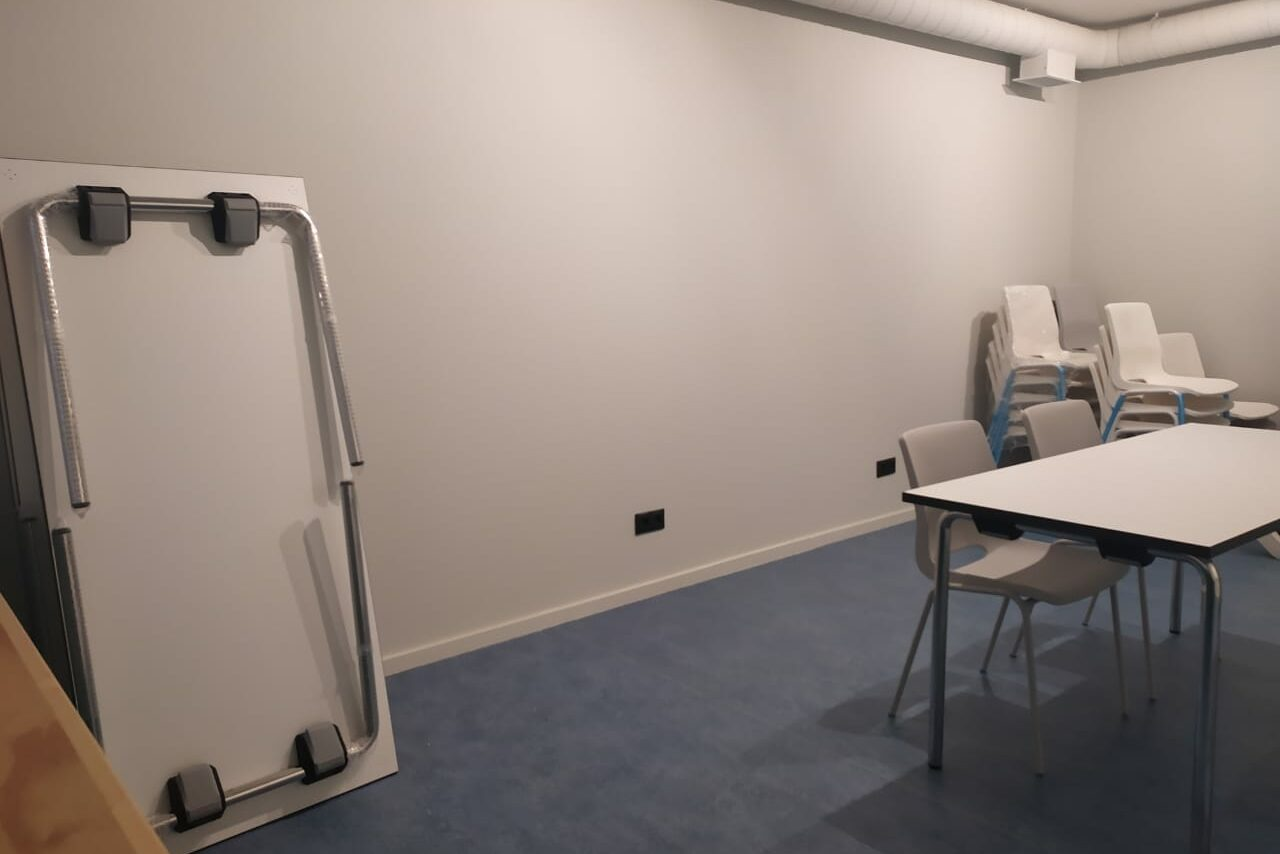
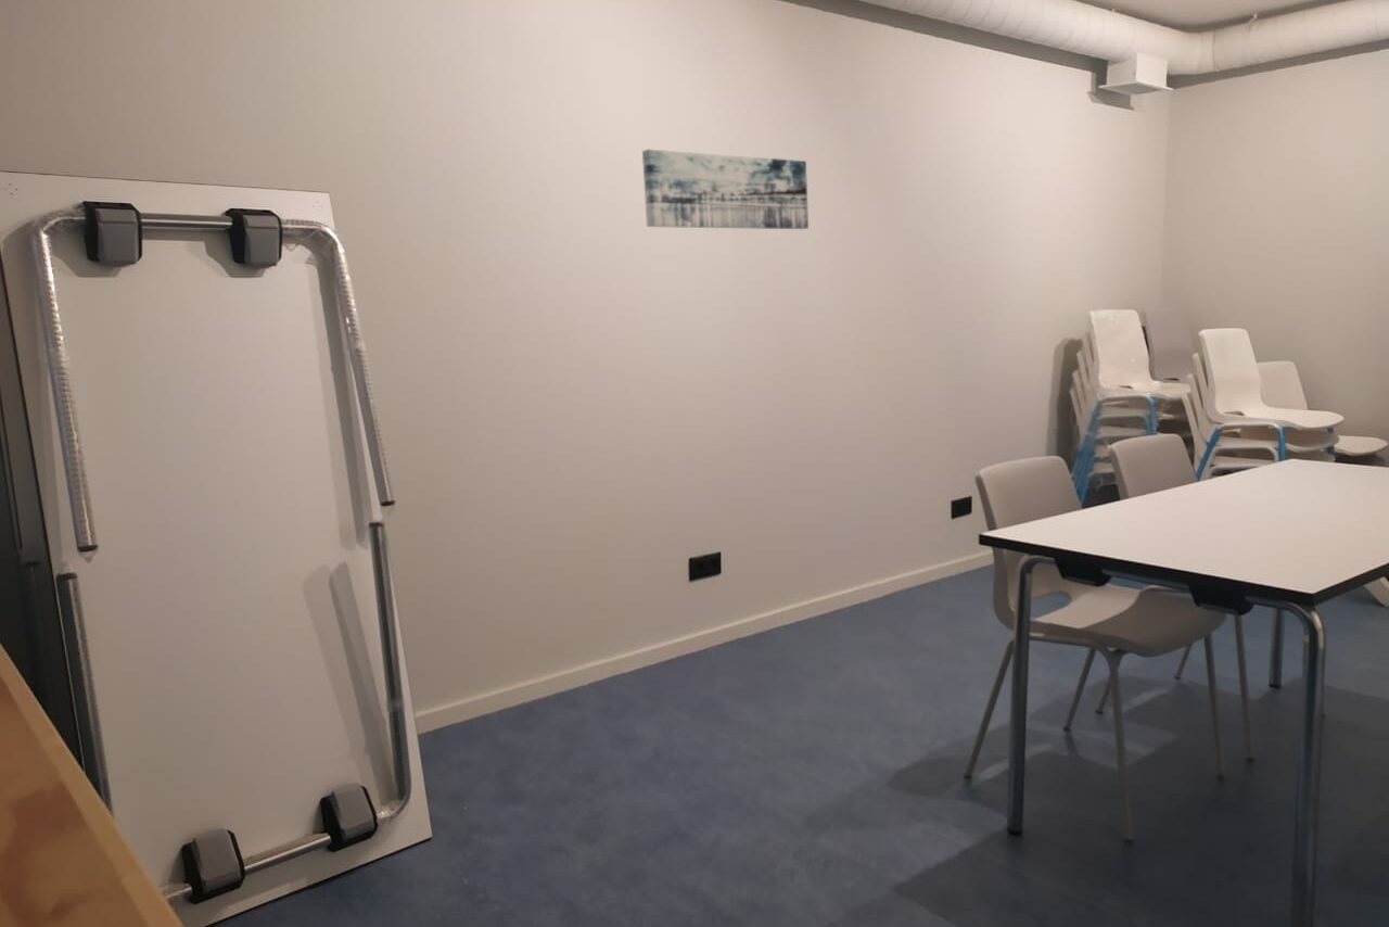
+ wall art (730, 192)
